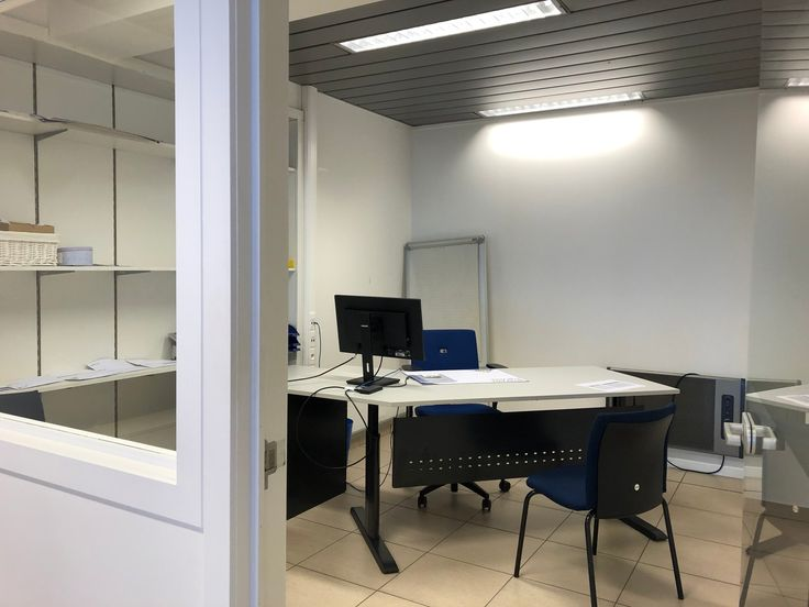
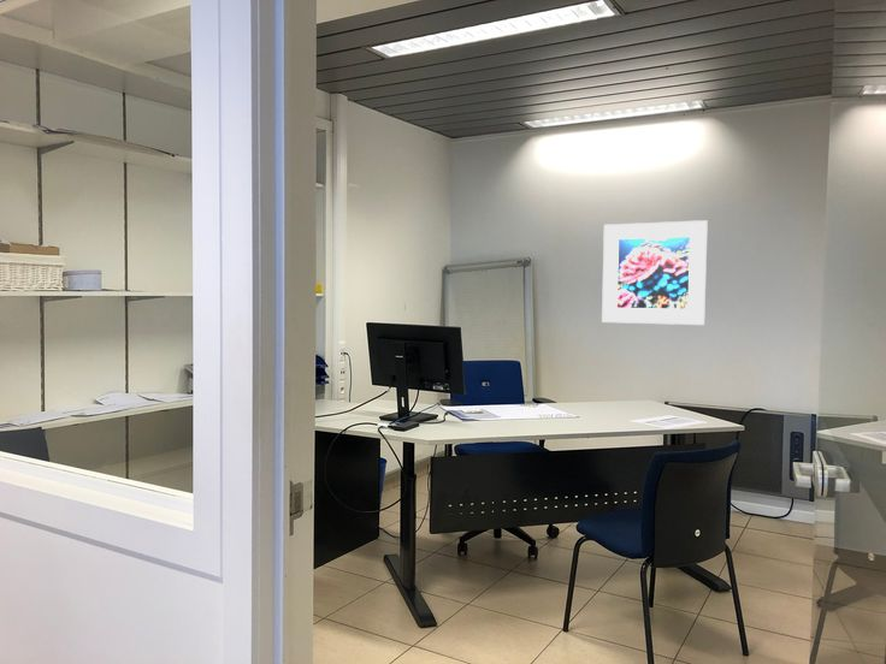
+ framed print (652, 273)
